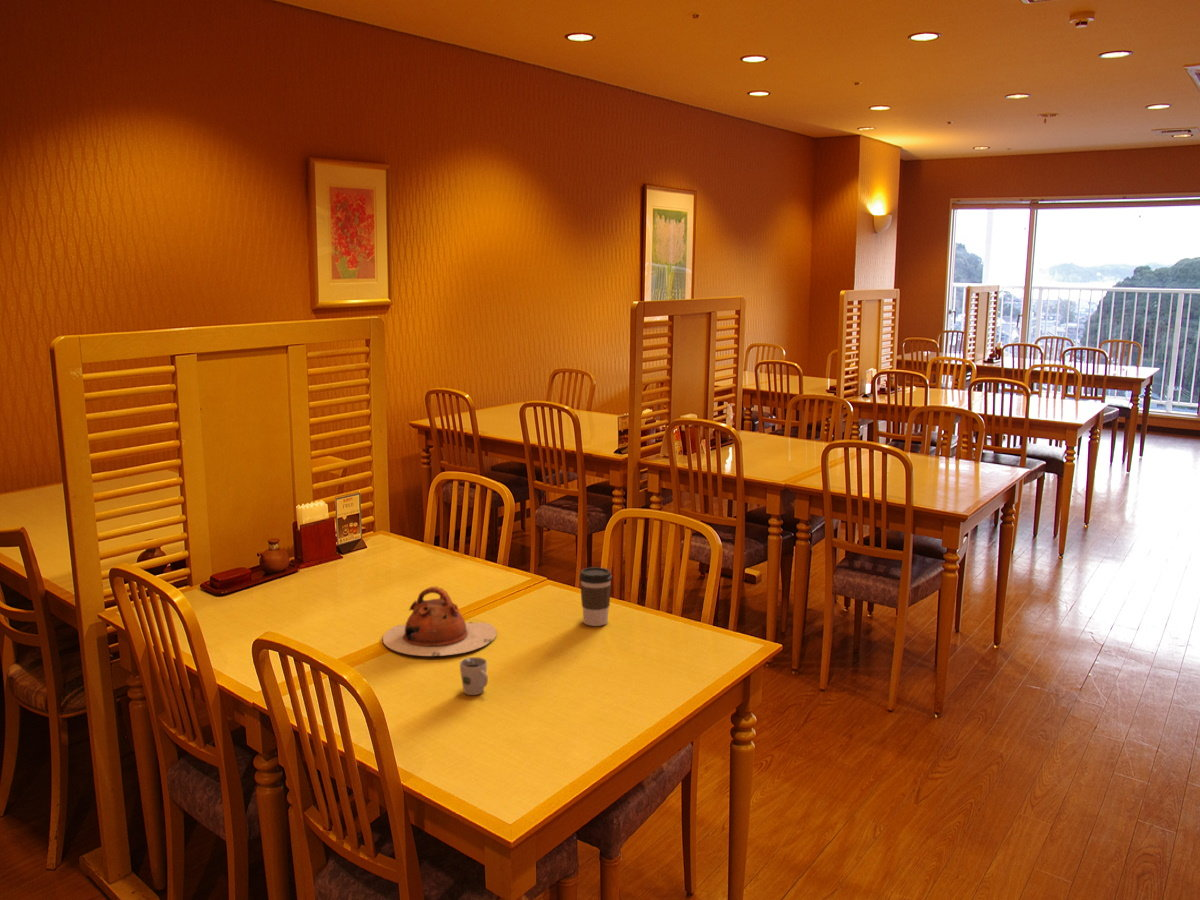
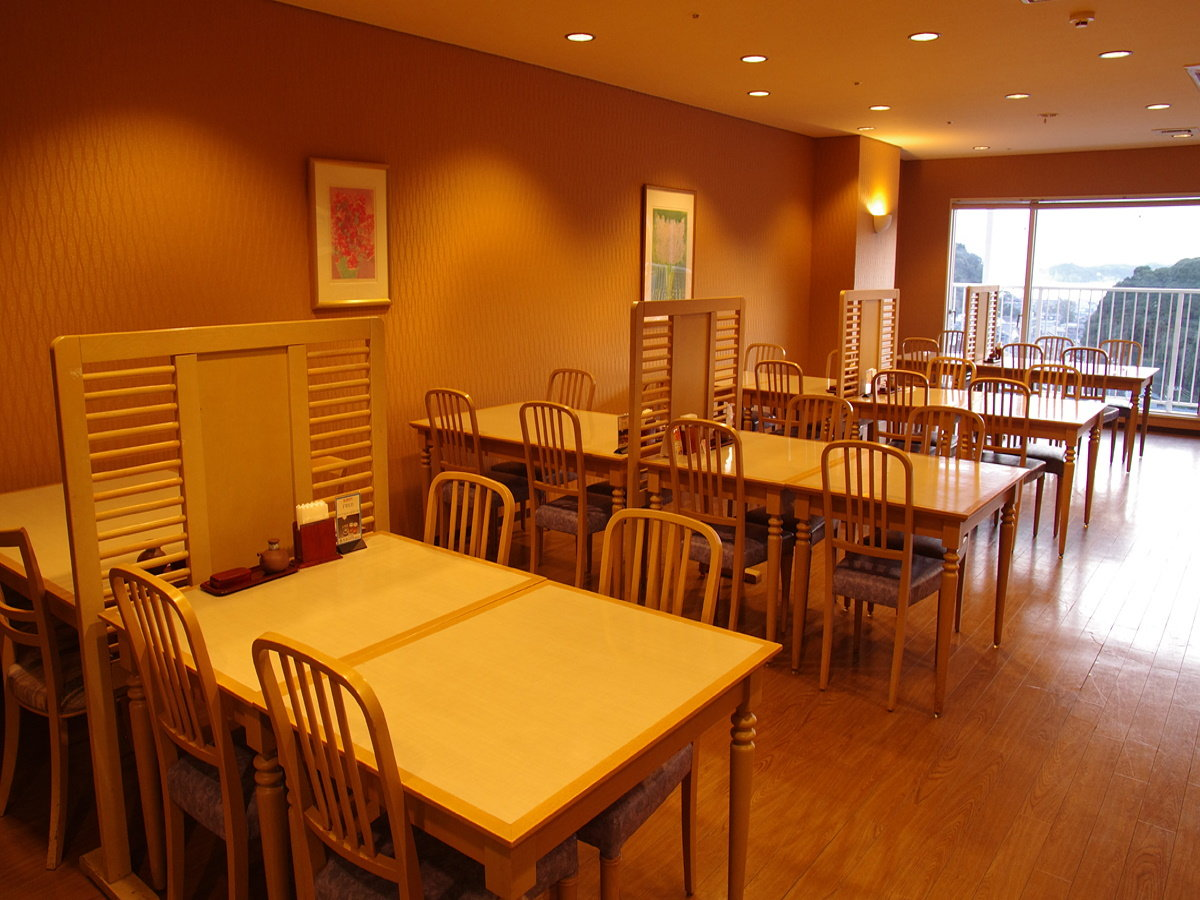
- teapot (439, 610)
- coffee cup (595, 596)
- cup (476, 667)
